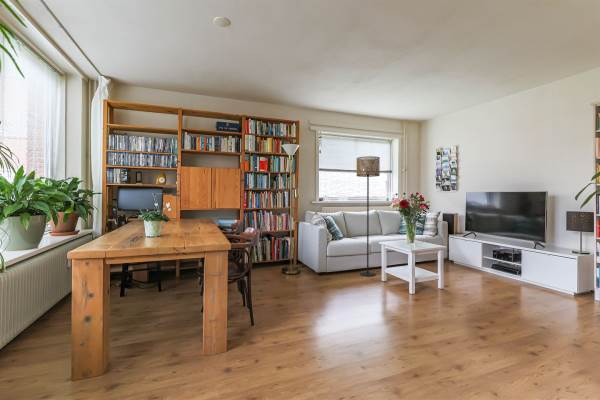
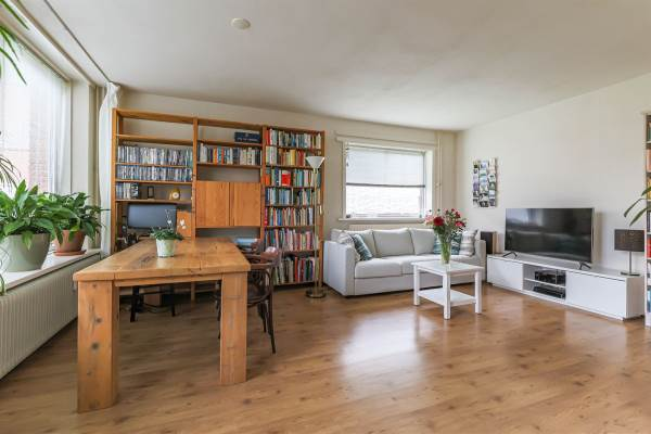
- floor lamp (367, 216)
